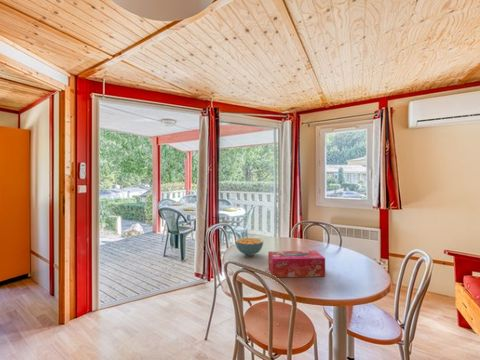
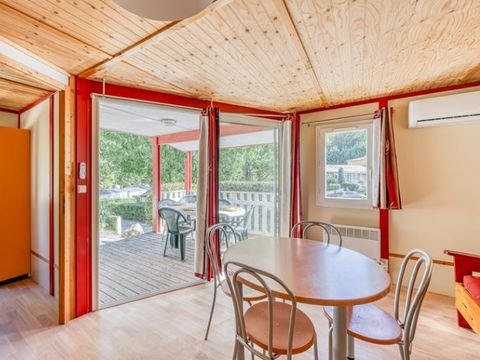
- cereal bowl (249, 247)
- tissue box (295, 263)
